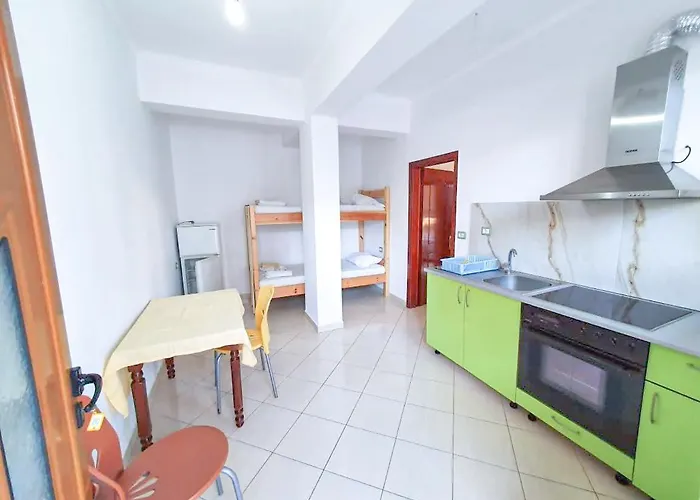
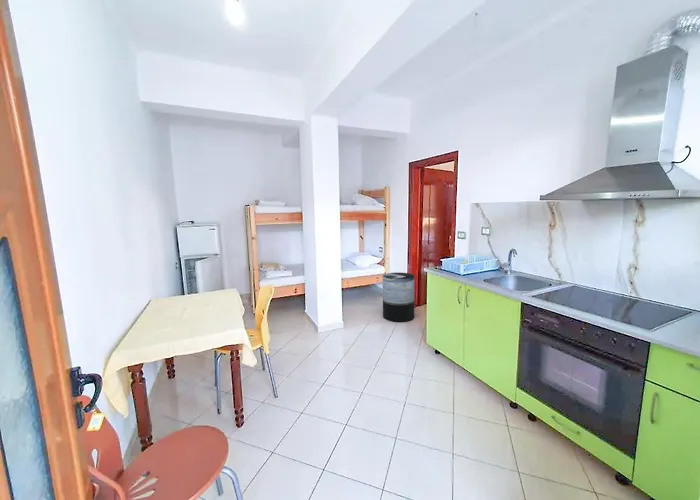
+ trash can (398, 296)
